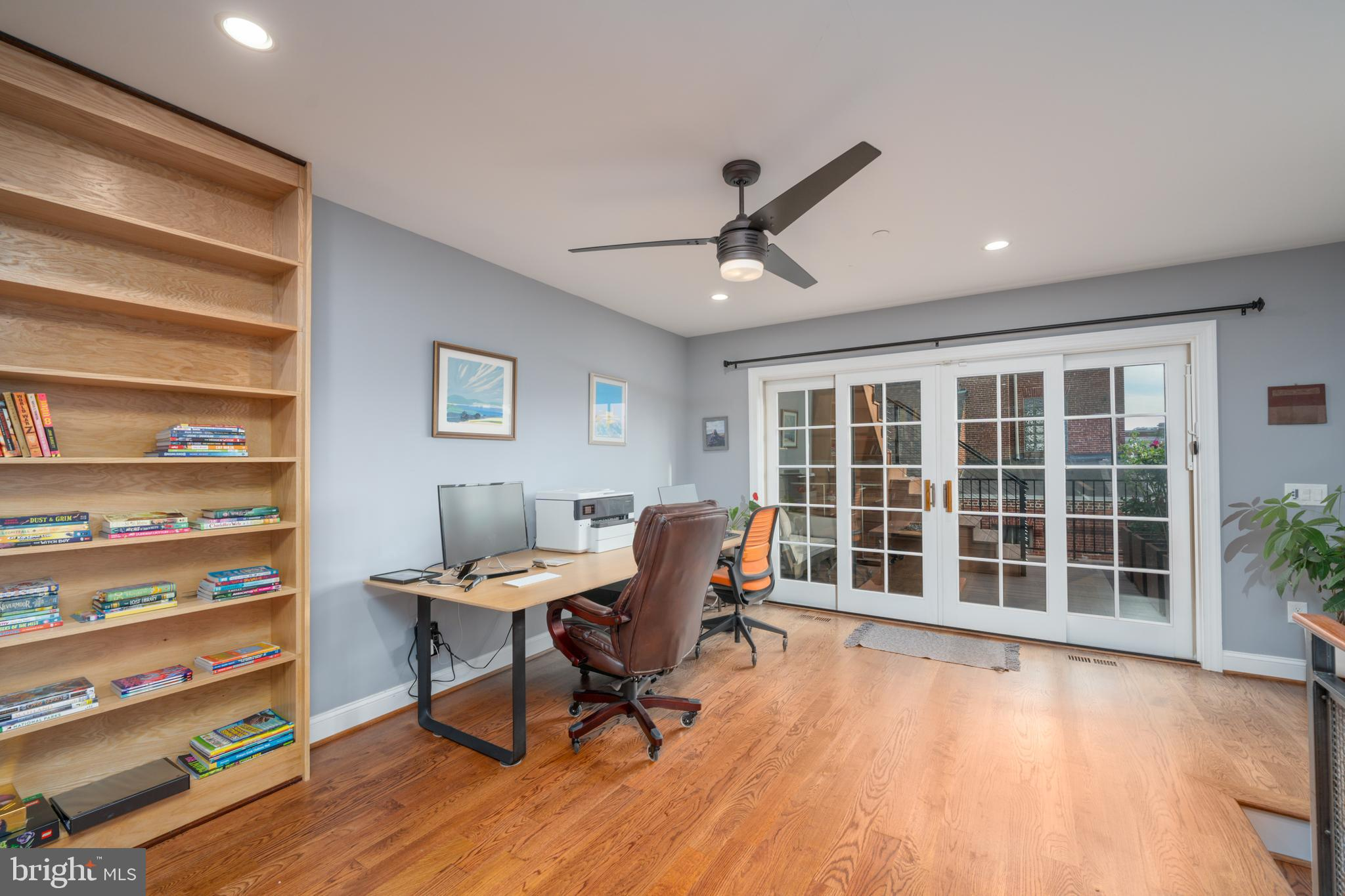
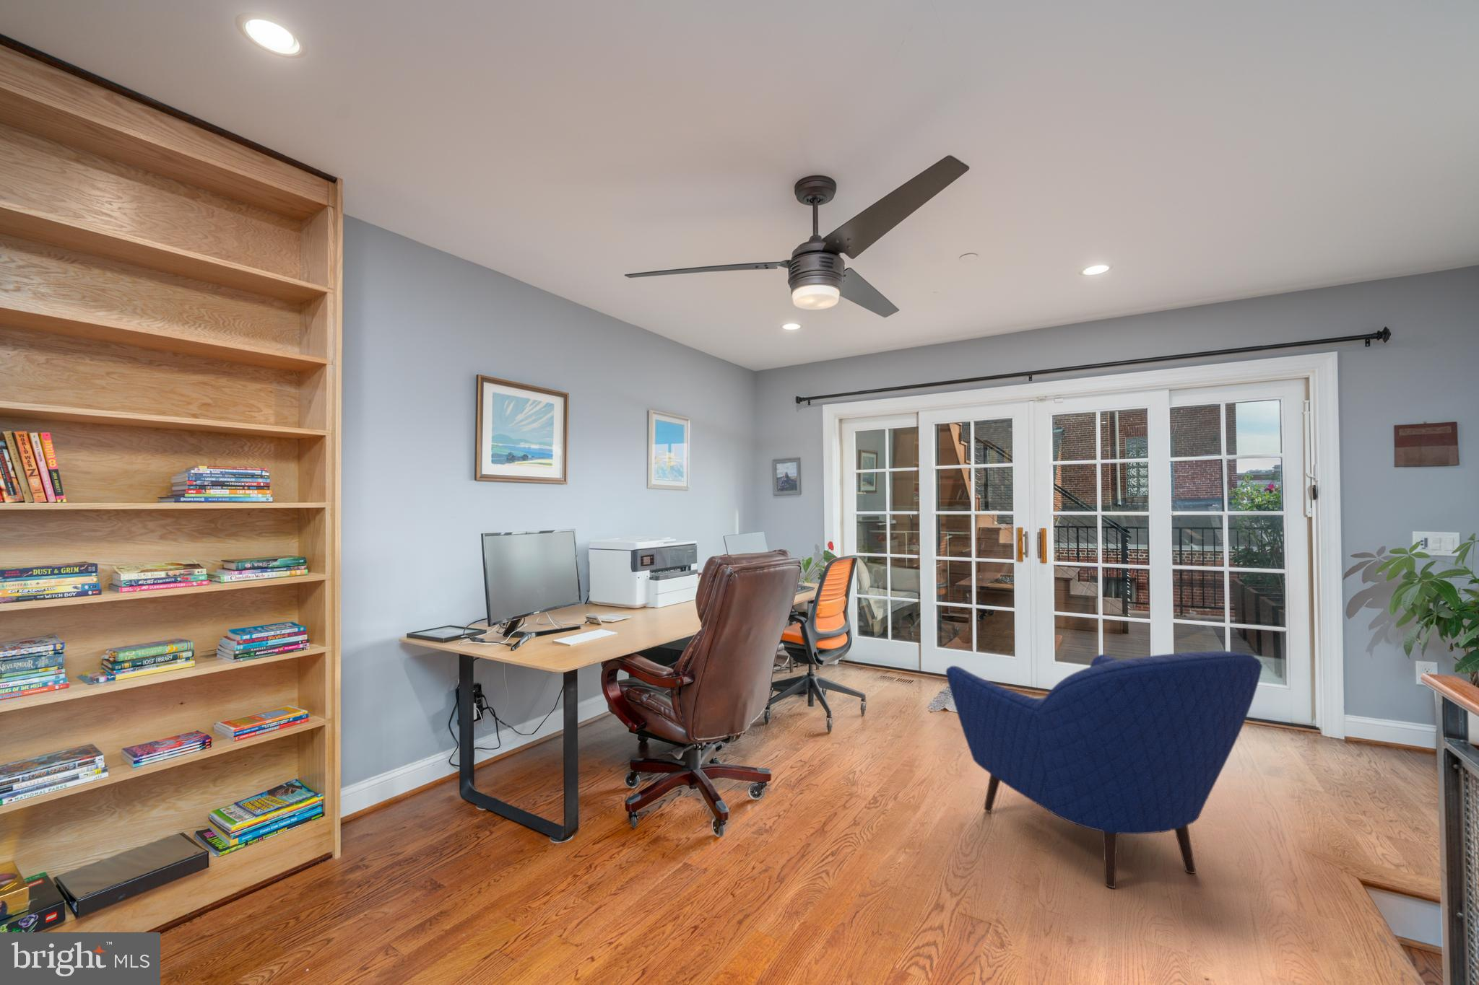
+ armchair (1105, 739)
